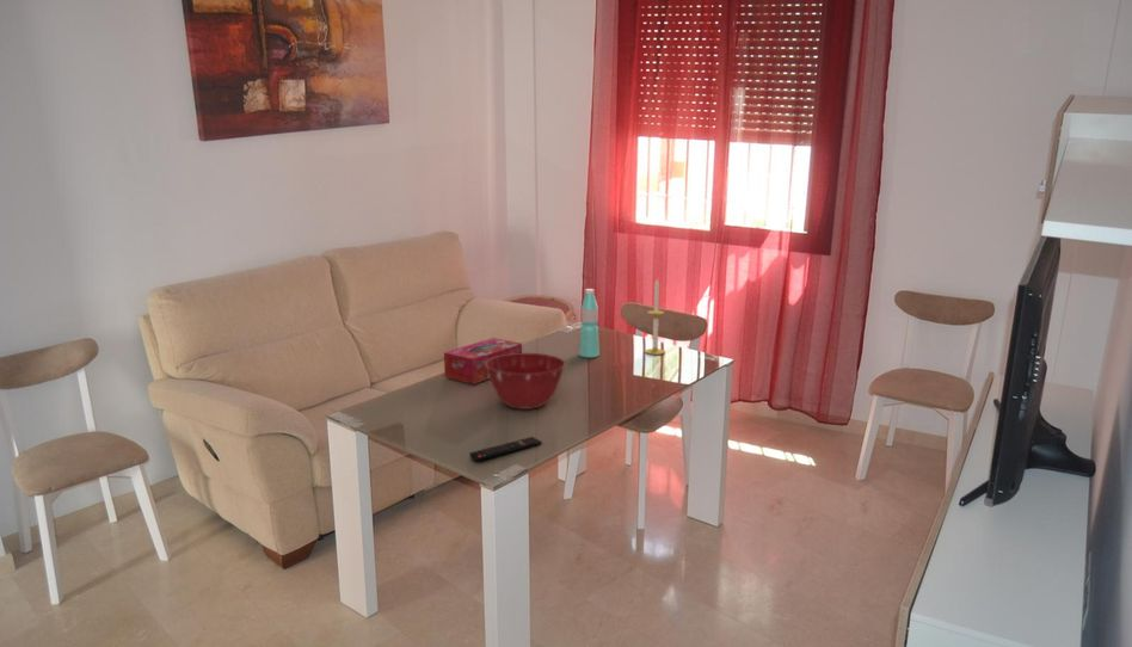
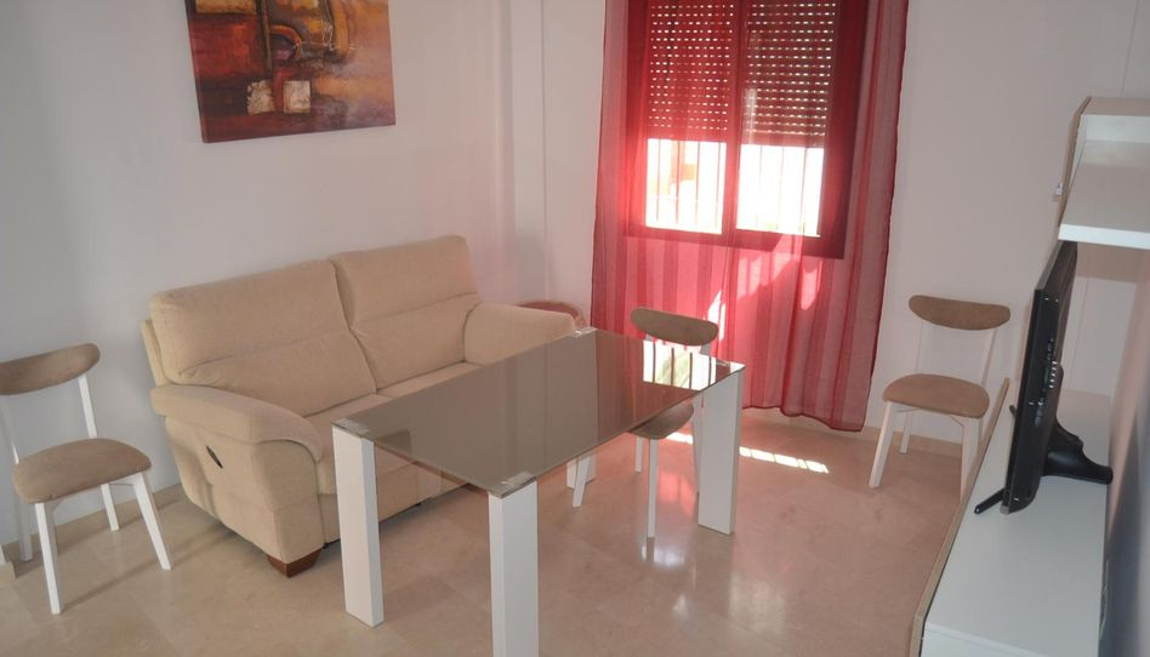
- tissue box (484, 359)
- mixing bowl (525, 382)
- candle (656, 315)
- water bottle (589, 322)
- remote control (505, 449)
